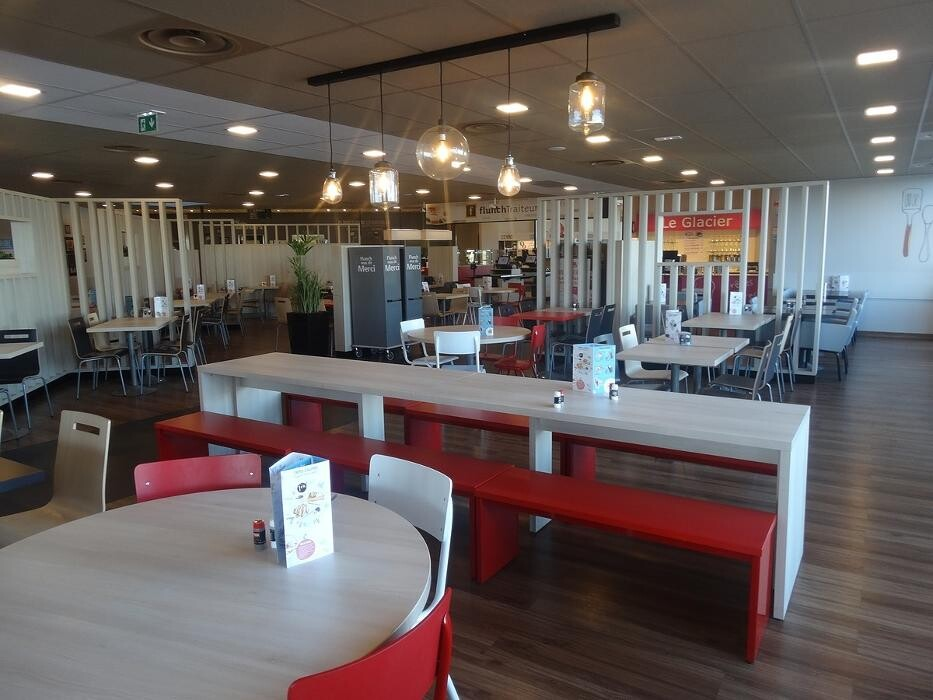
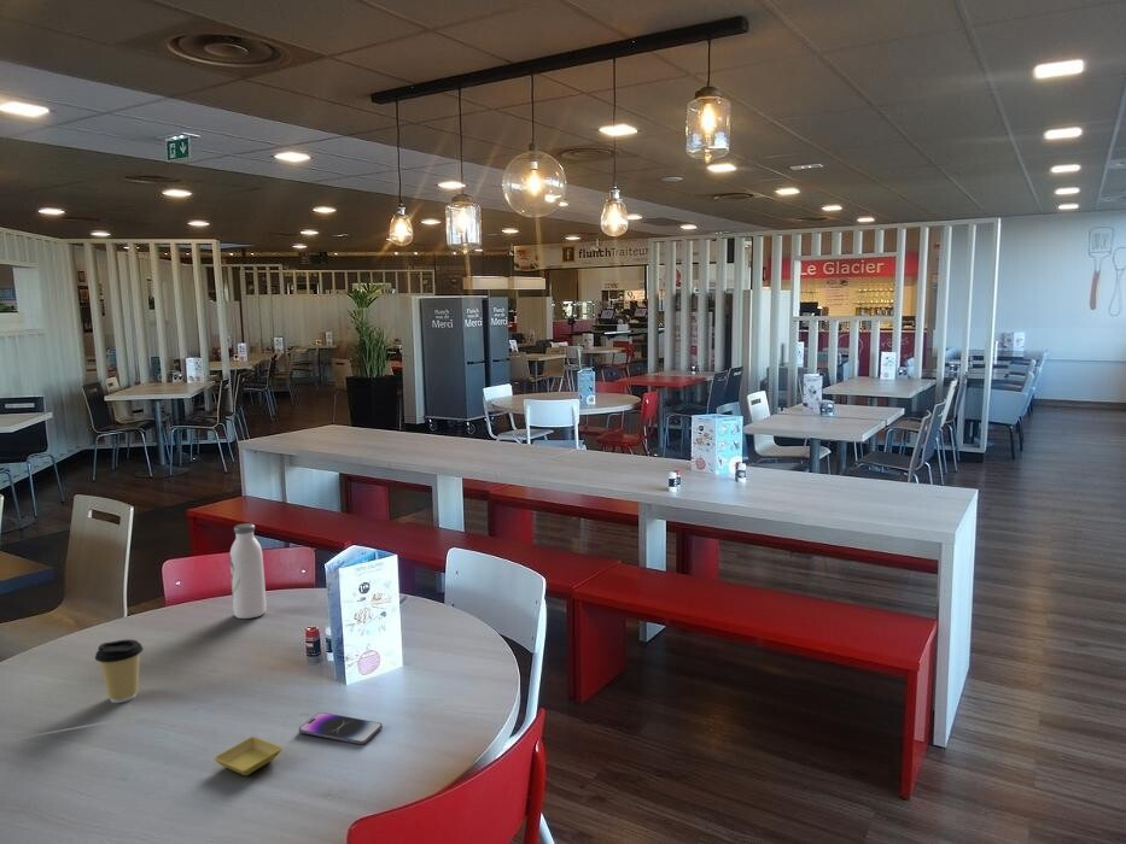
+ saucer (249, 757)
+ smartphone (340, 727)
+ coffee cup (121, 670)
+ water bottle (246, 569)
